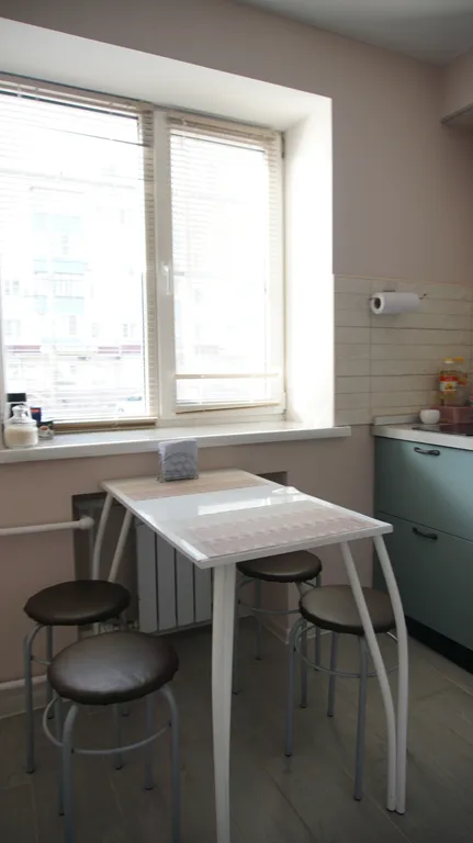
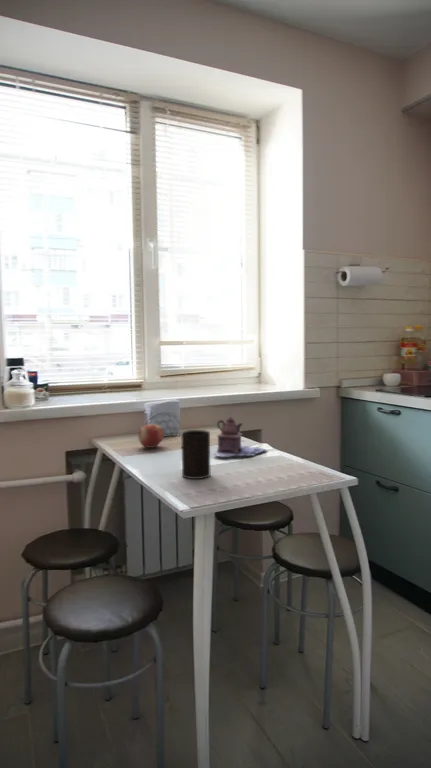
+ fruit (151, 435)
+ teapot (232, 435)
+ cup (196, 453)
